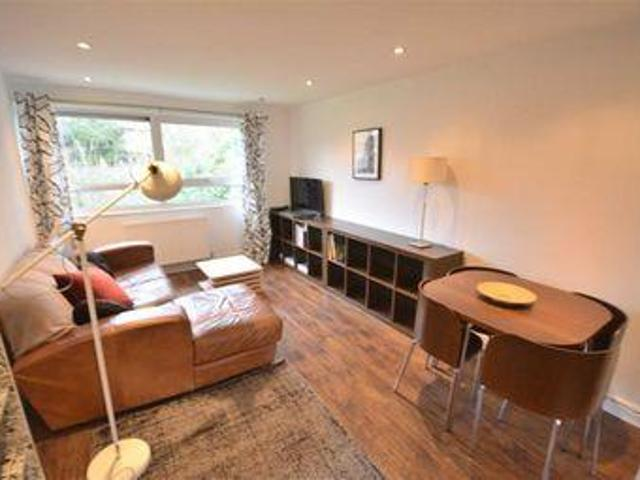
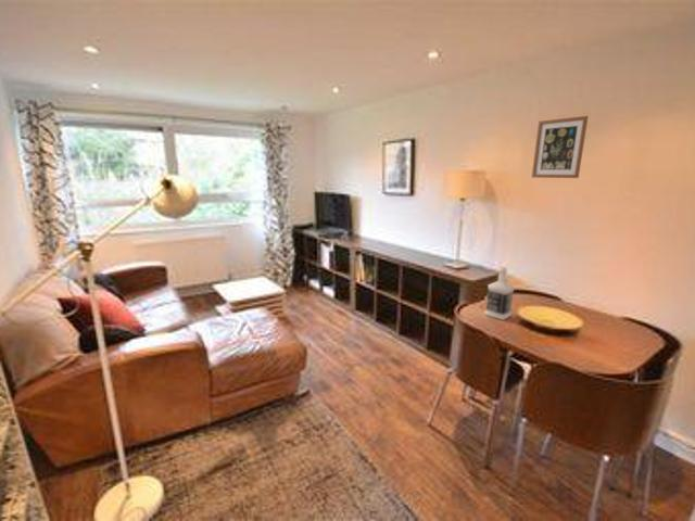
+ wall art (557, 149)
+ bottle (501, 291)
